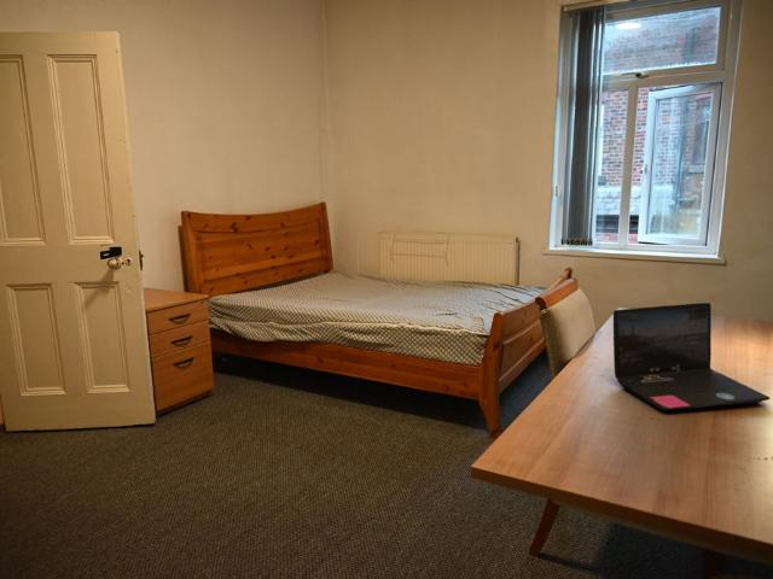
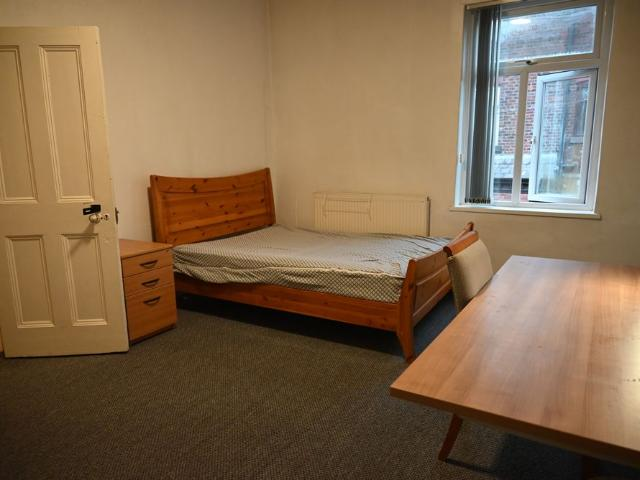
- laptop (687, 353)
